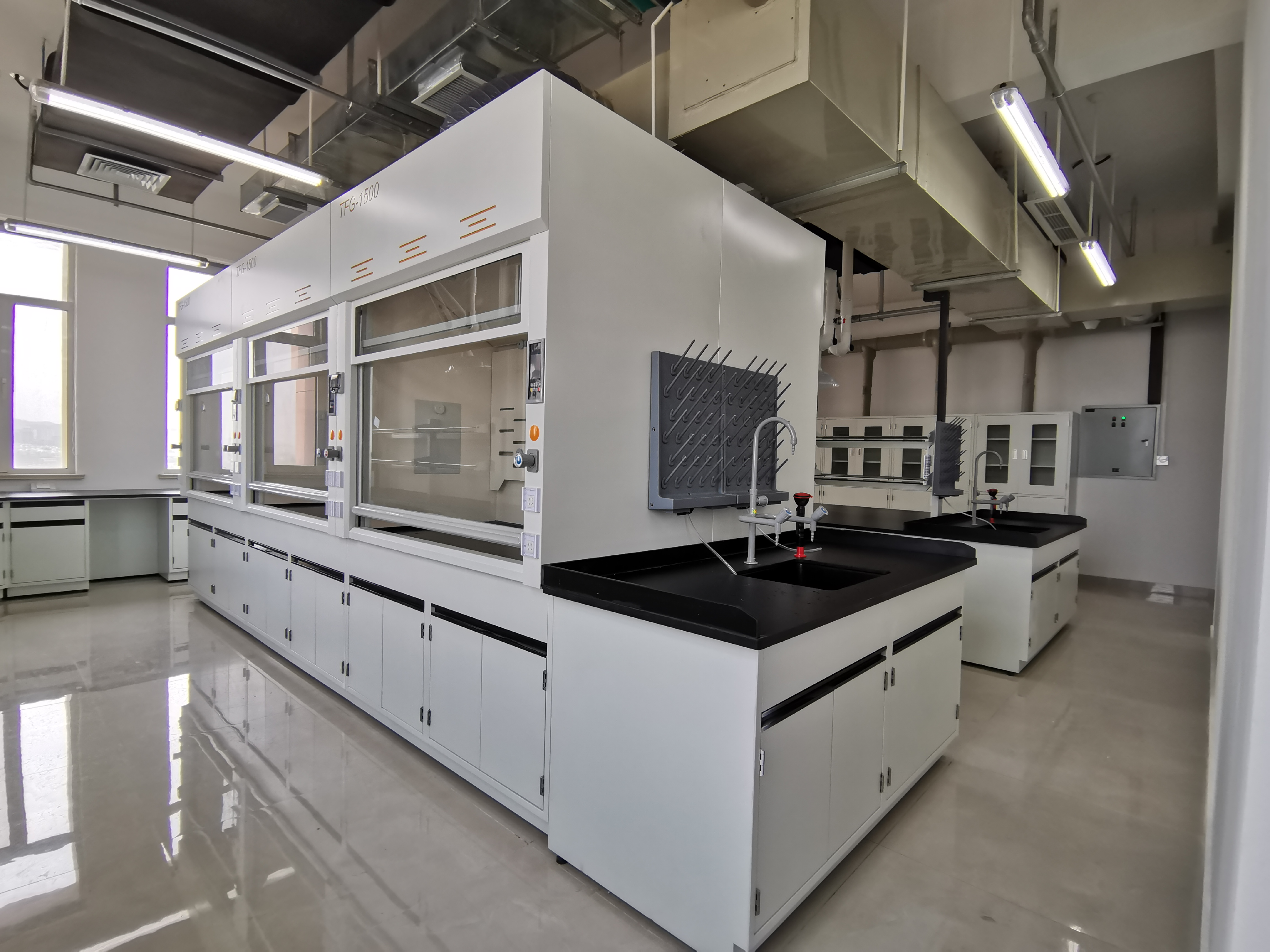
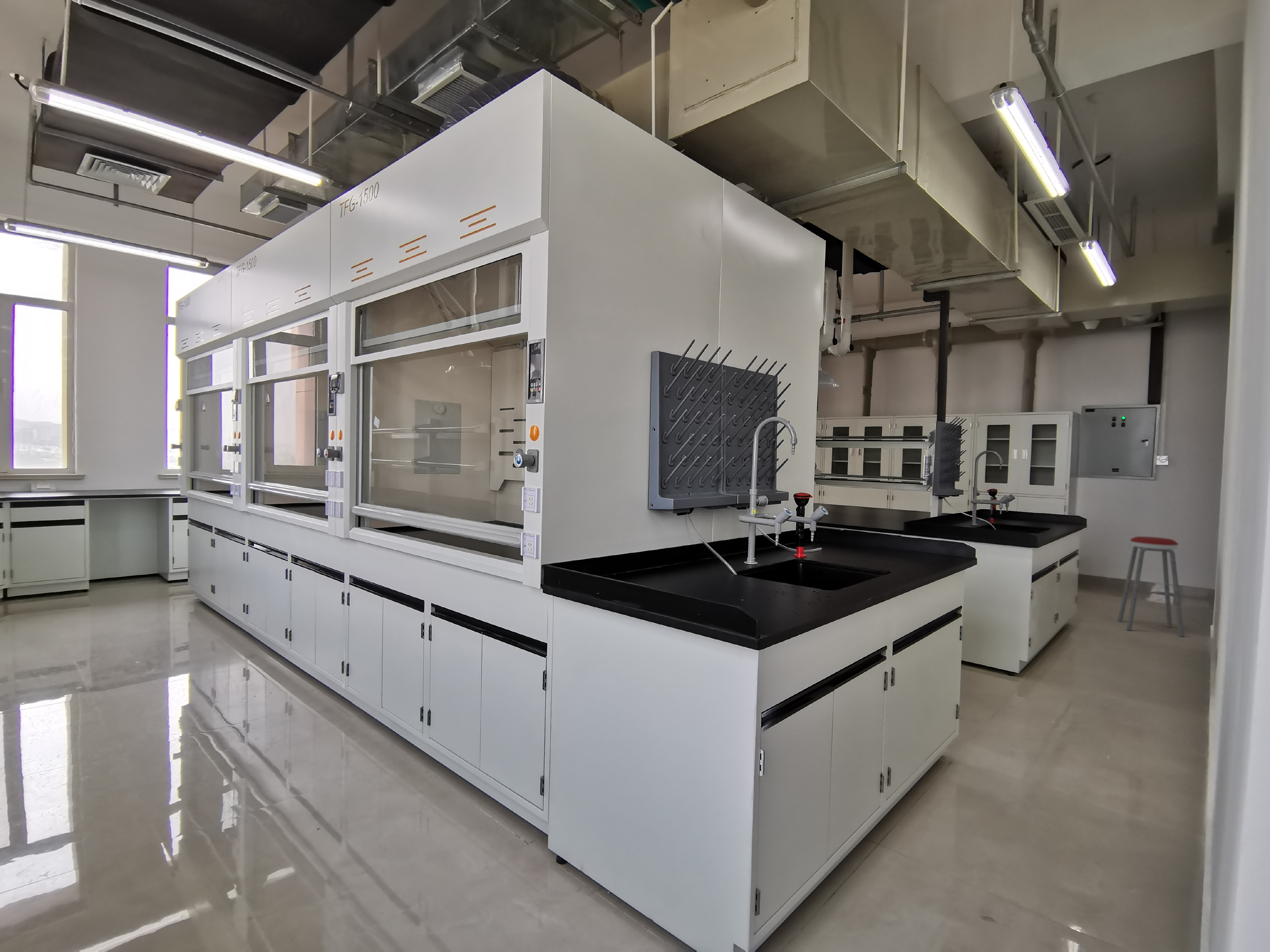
+ music stool (1139, 581)
